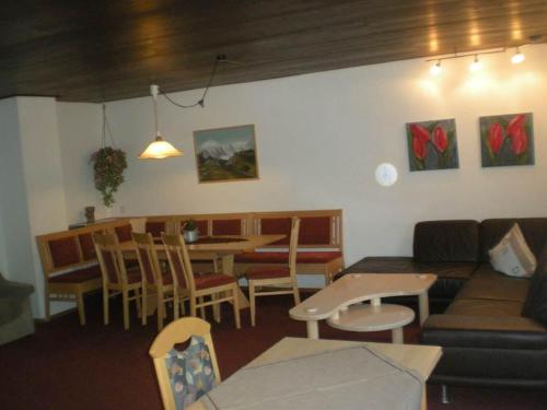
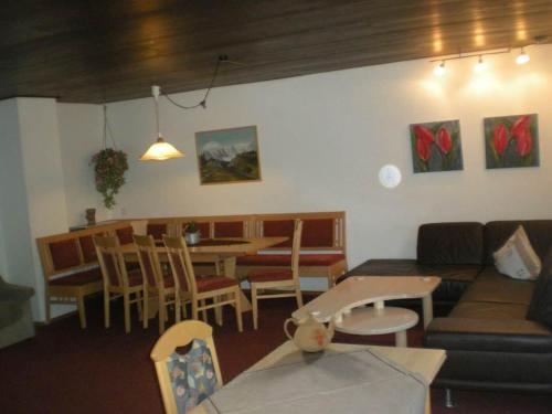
+ teapot (311, 330)
